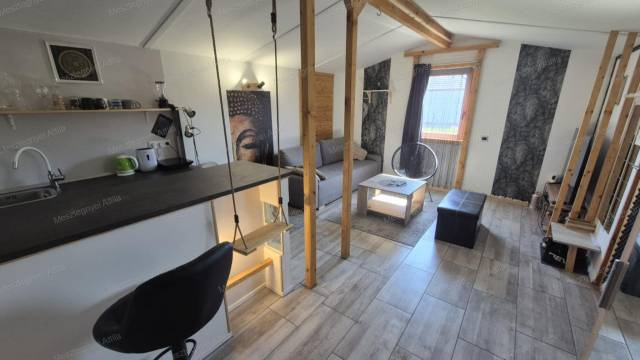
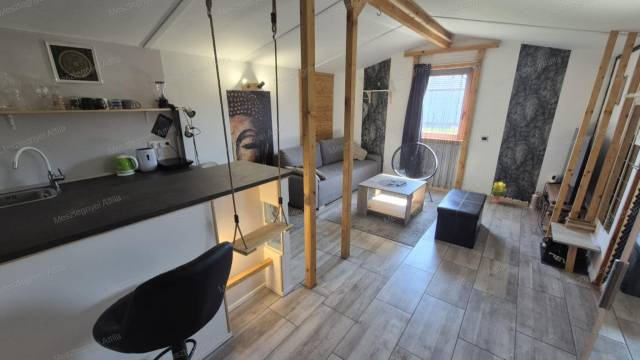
+ potted plant (498, 192)
